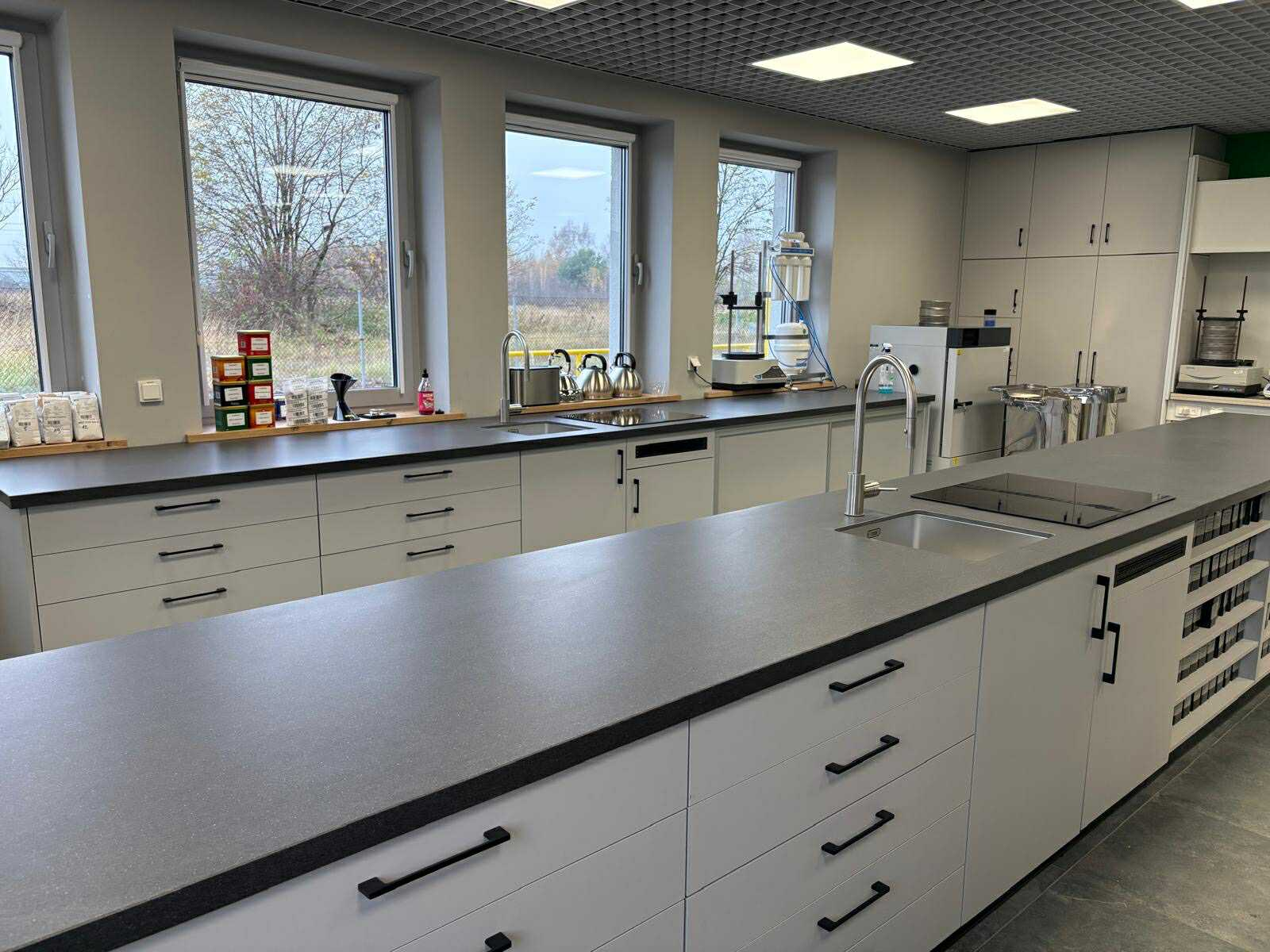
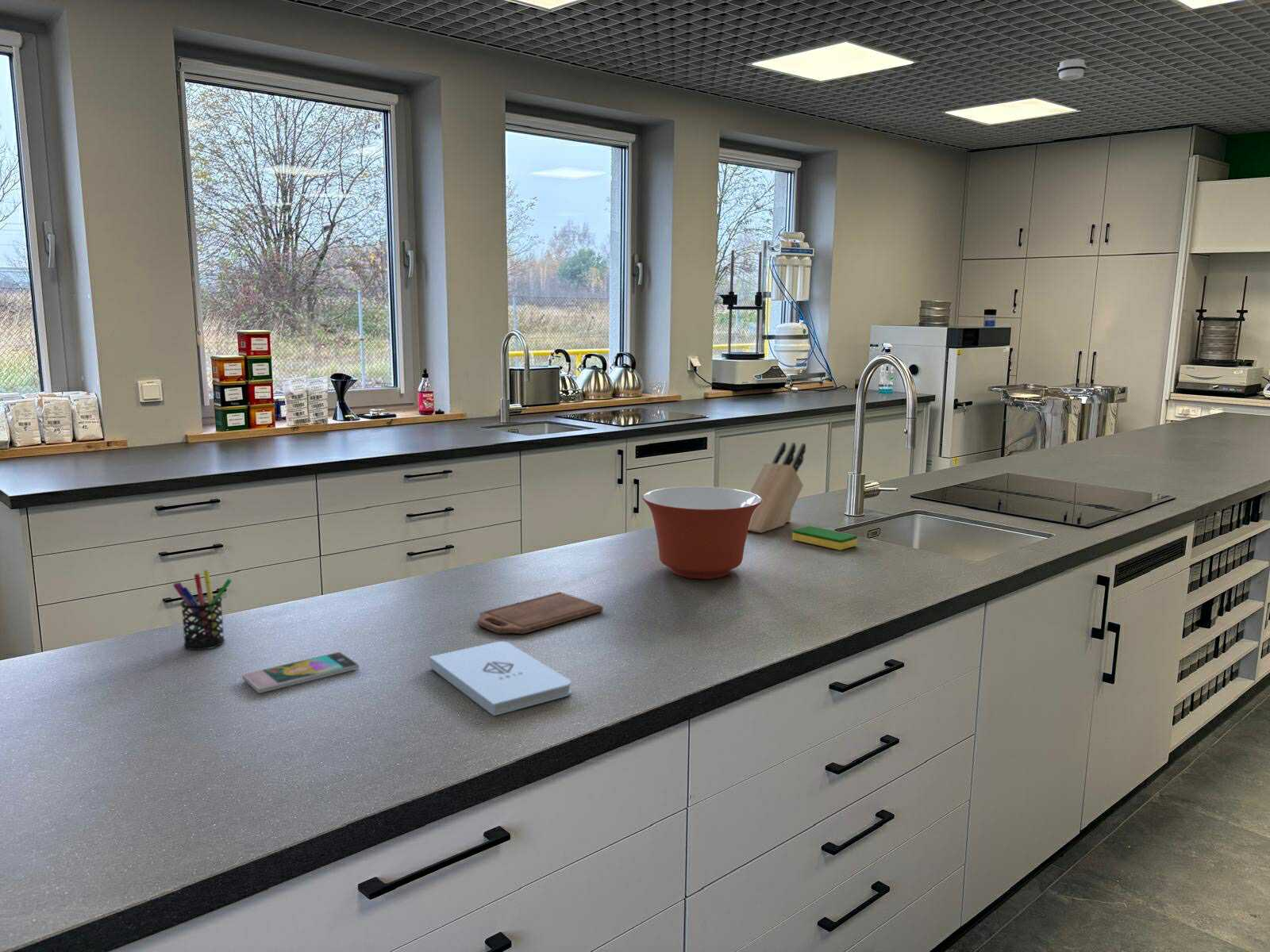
+ knife block (772, 485)
+ pen holder (206, 606)
+ notepad (499, 674)
+ smartphone (302, 671)
+ smoke detector (1072, 70)
+ mixing bowl (701, 534)
+ cutting board (536, 613)
+ dish sponge (824, 537)
